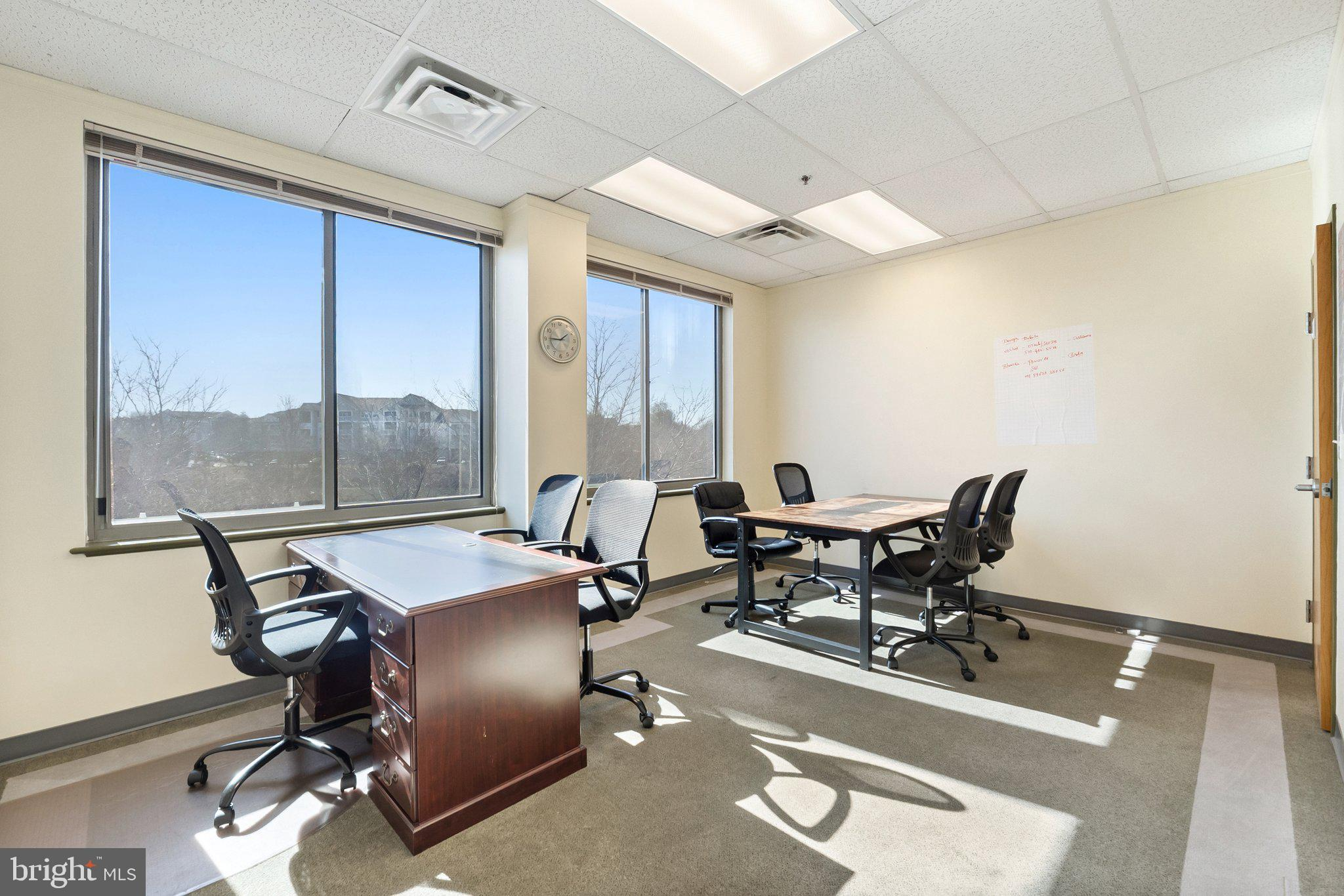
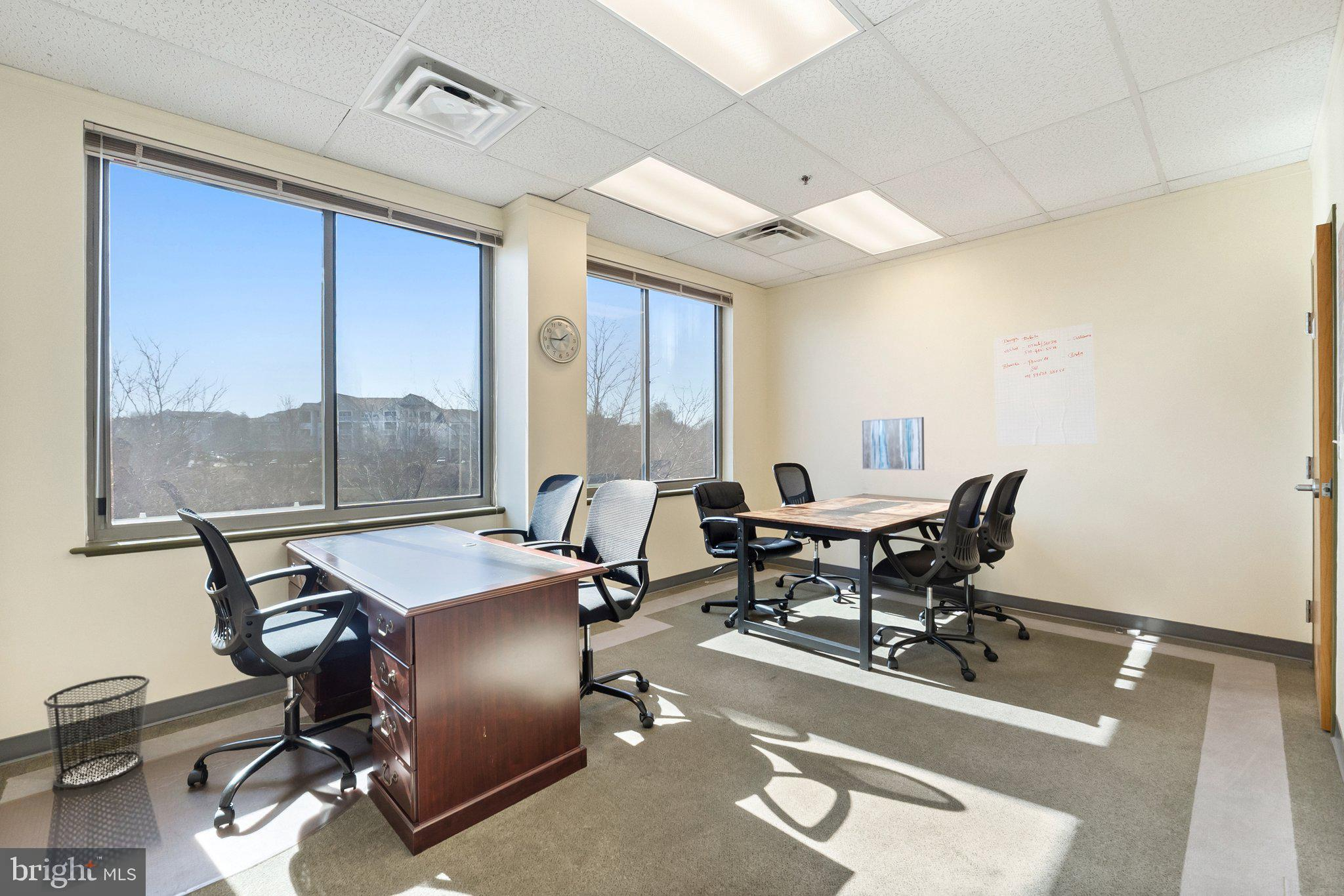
+ wall art (892, 444)
+ waste bin (99, 729)
